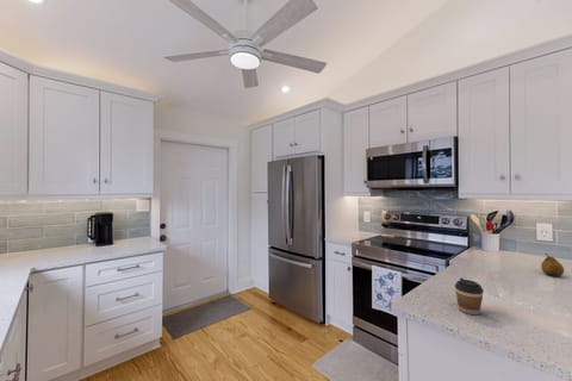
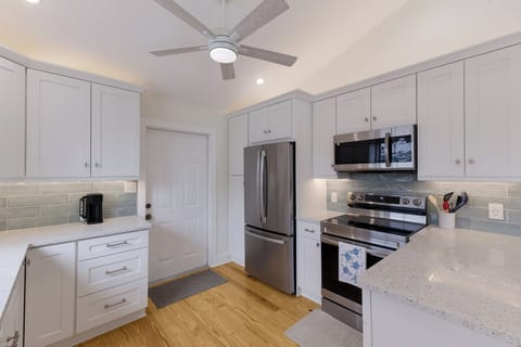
- coffee cup (468, 294)
- fruit (552, 264)
